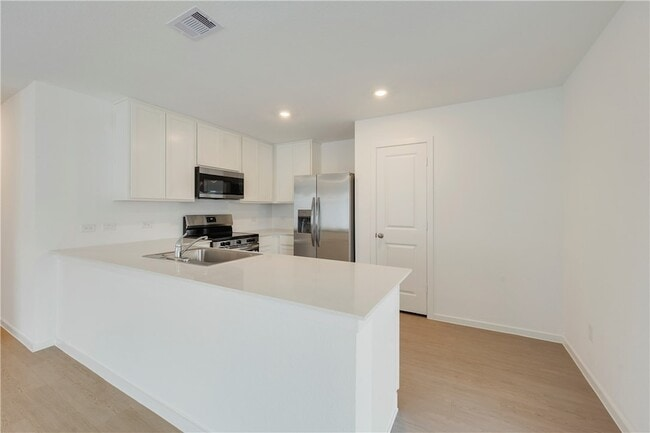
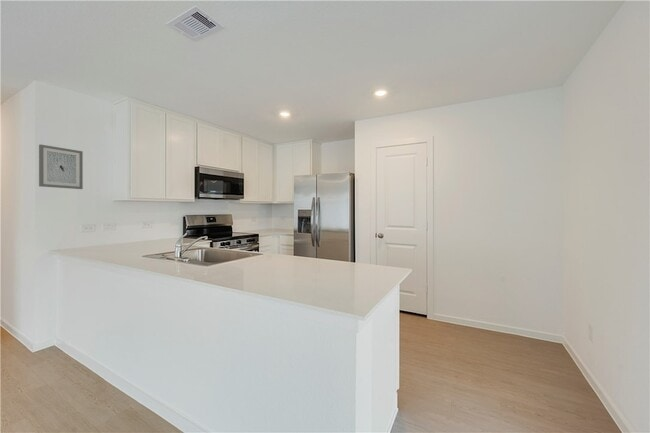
+ wall art (61, 168)
